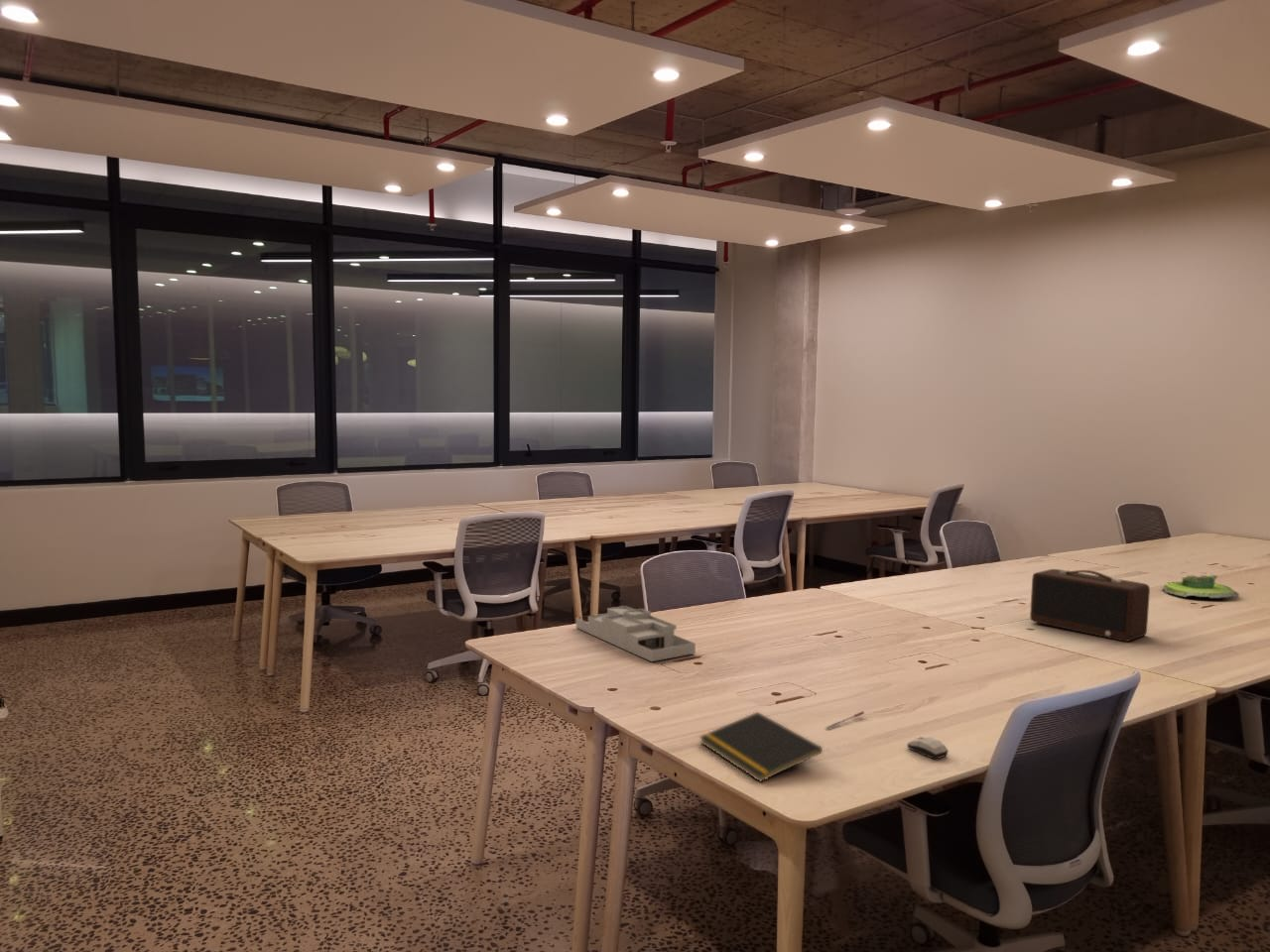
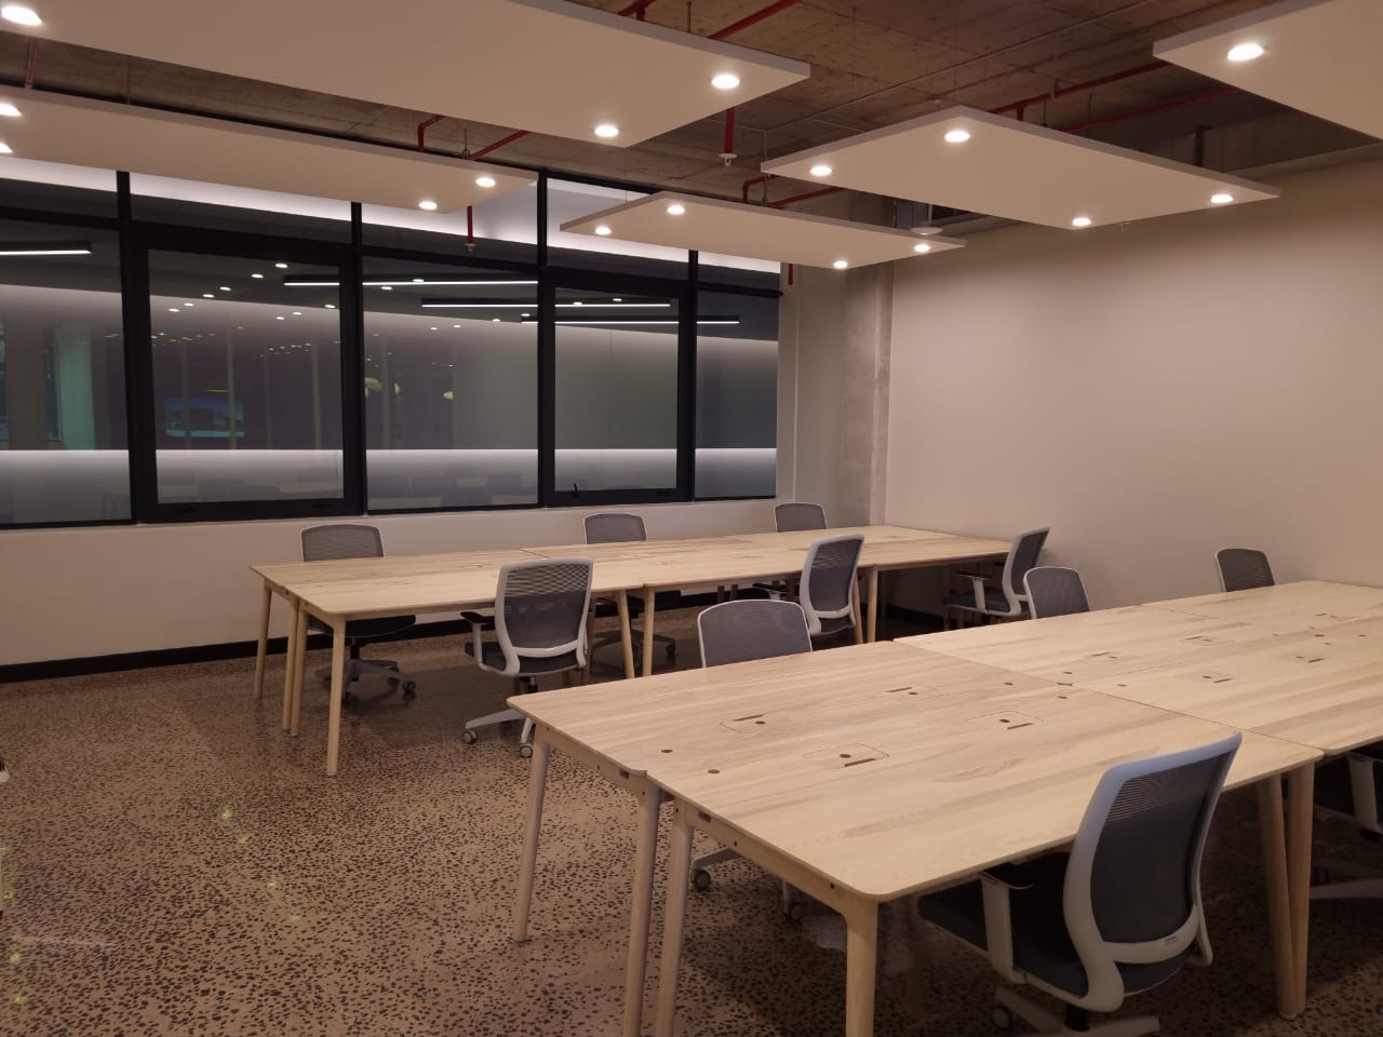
- plant pot (1200, 583)
- desk organizer (632, 627)
- computer mouse (927, 745)
- notepad (758, 744)
- pen (844, 720)
- speaker (1087, 600)
